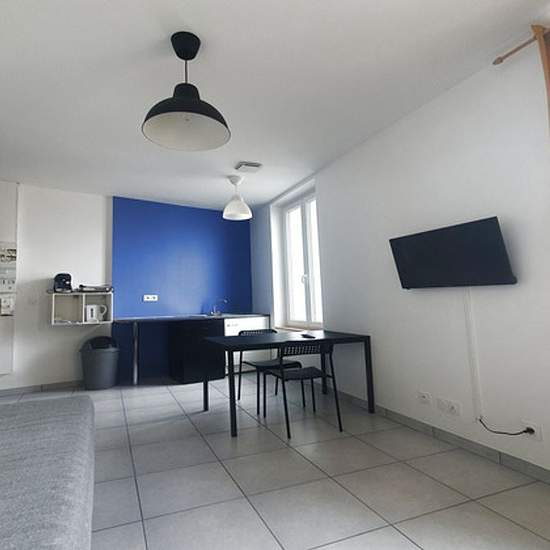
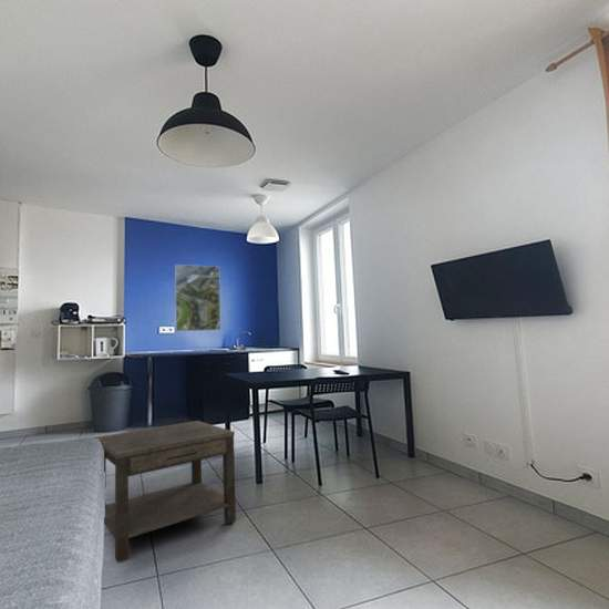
+ side table (166, 488)
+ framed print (198, 298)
